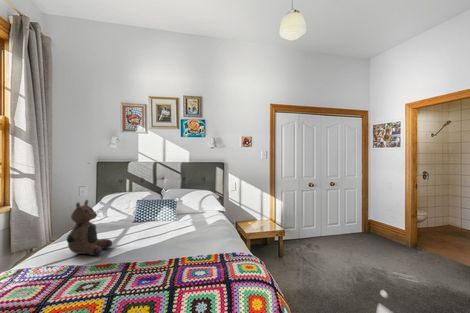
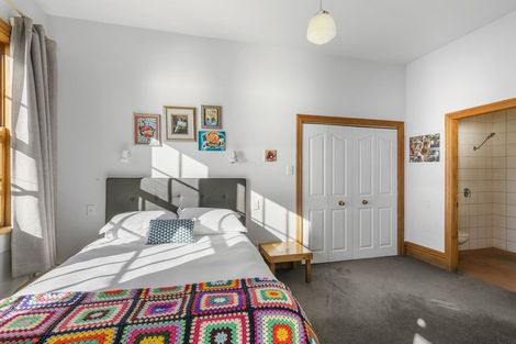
- teddy bear (90, 226)
